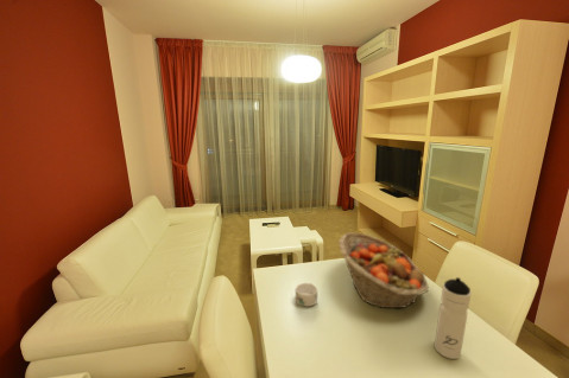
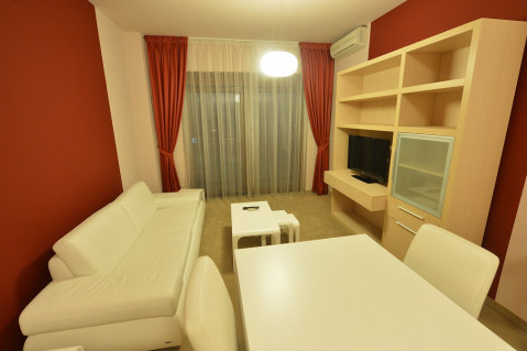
- mug (306, 293)
- water bottle (453, 315)
- fruit basket (379, 265)
